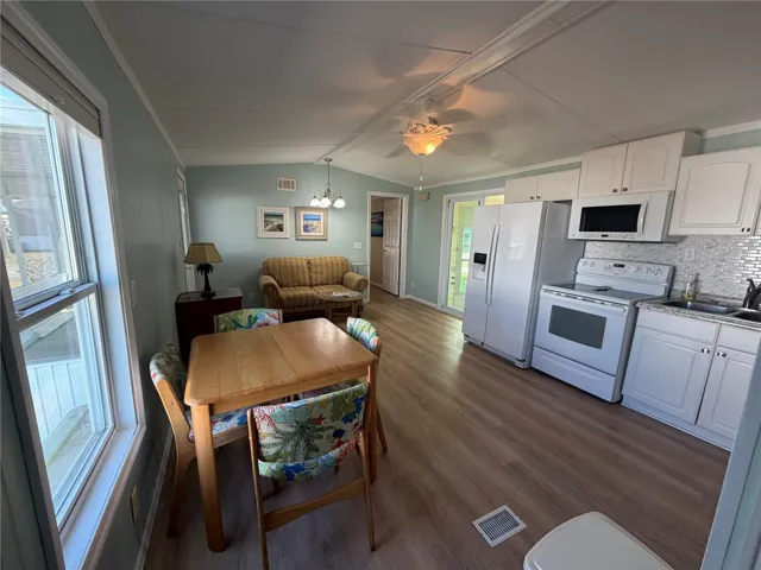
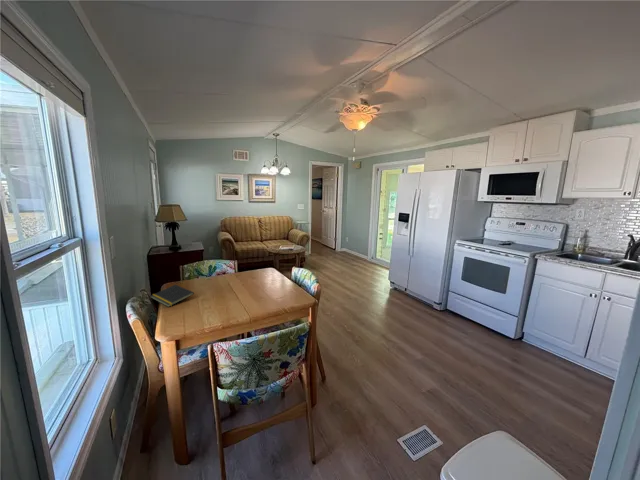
+ notepad (172, 294)
